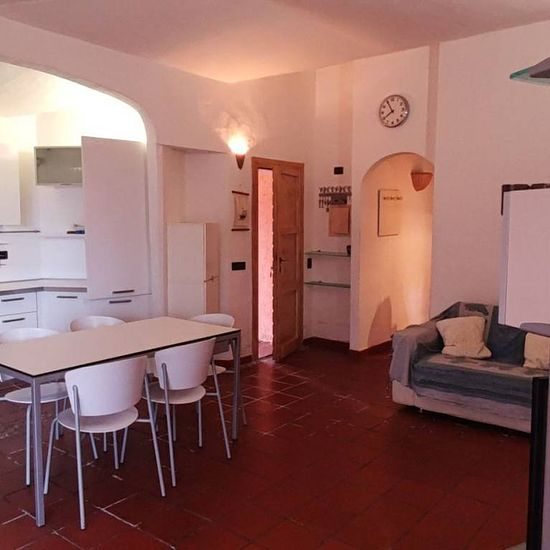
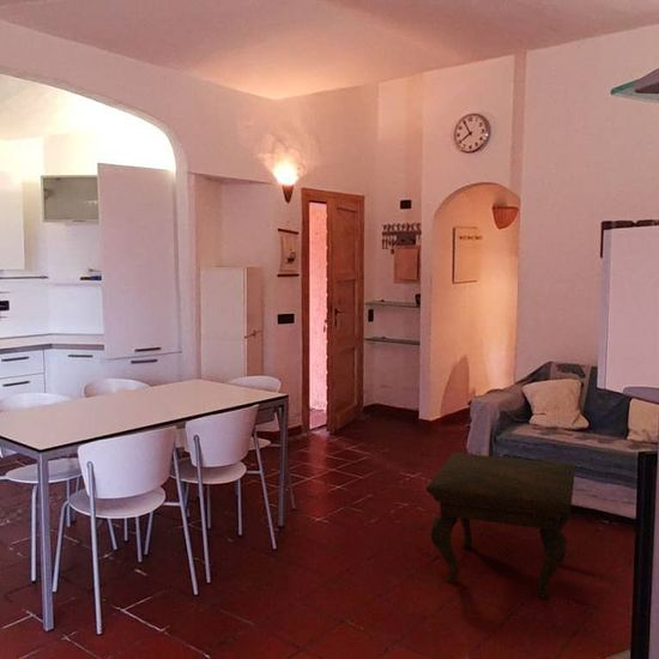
+ side table (503, 522)
